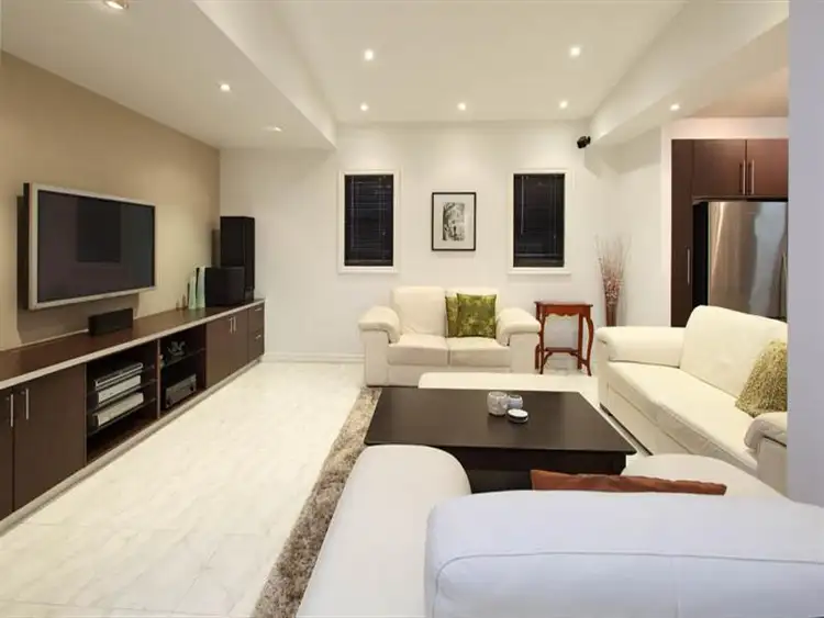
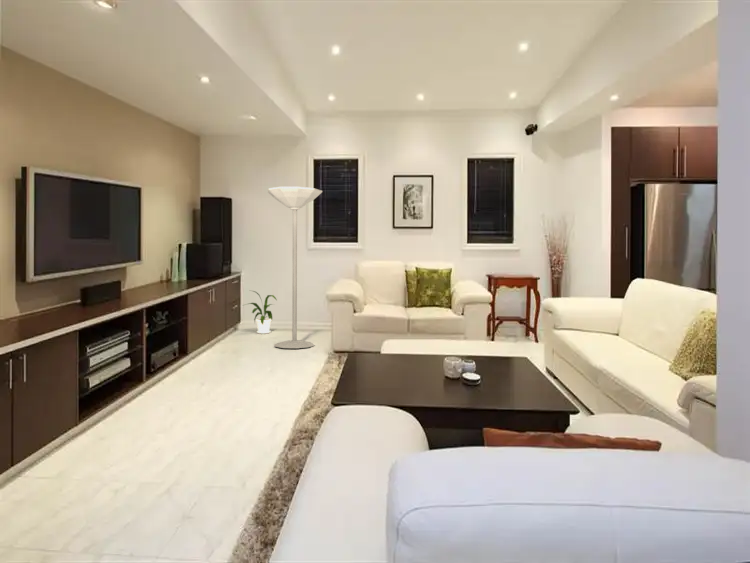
+ floor lamp (294, 268)
+ house plant (261, 311)
